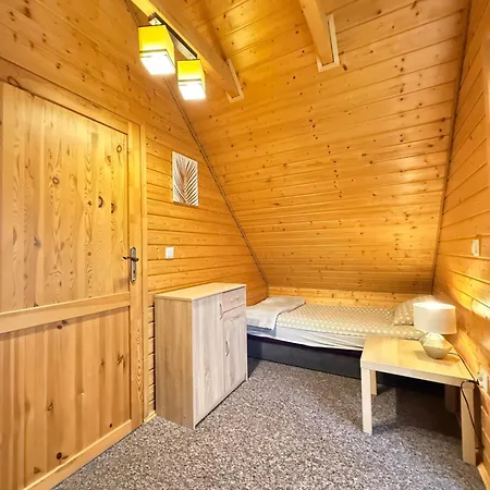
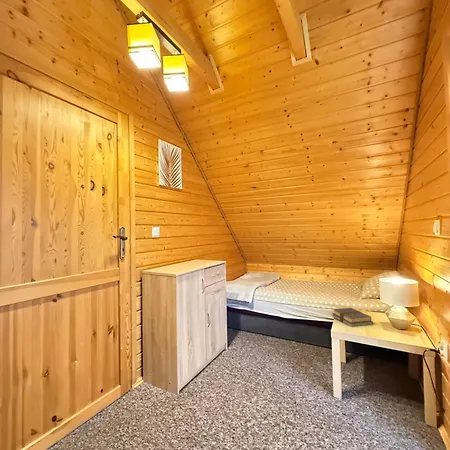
+ book (351, 316)
